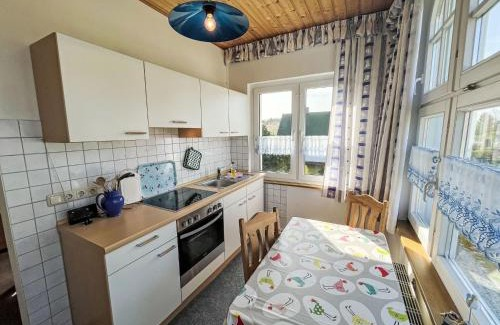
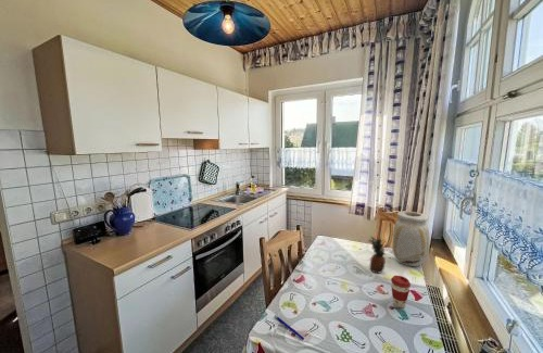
+ vase (411, 238)
+ pen (288, 326)
+ coffee cup (400, 291)
+ fruit (376, 253)
